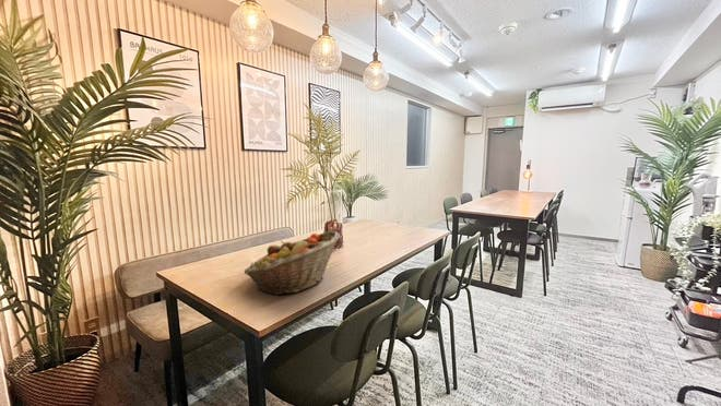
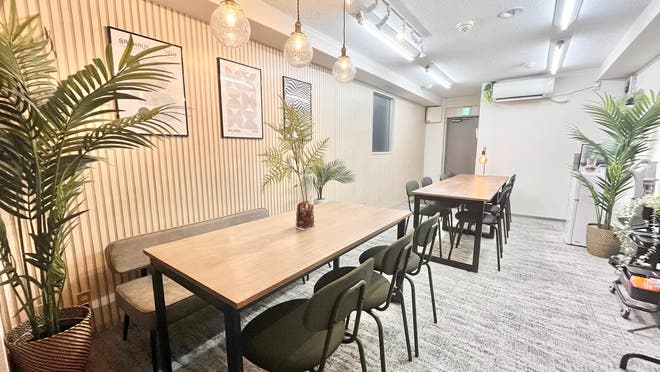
- fruit basket (295, 258)
